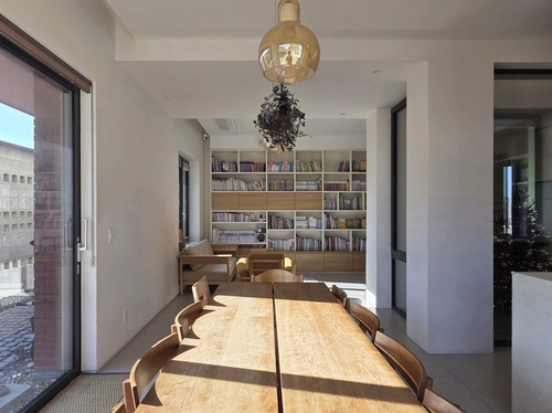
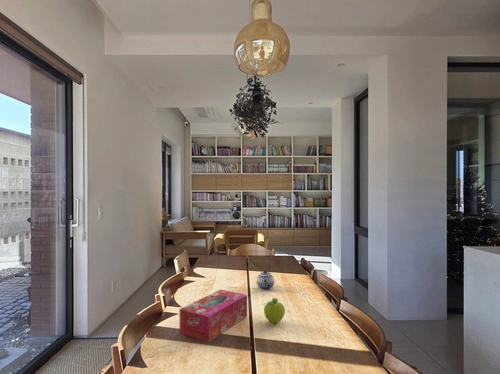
+ tissue box (215, 312)
+ fruit (274, 311)
+ teapot (265, 279)
